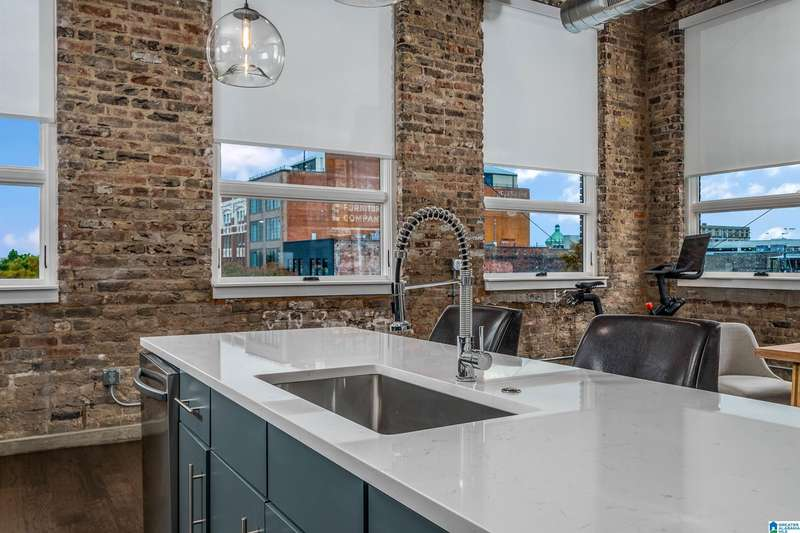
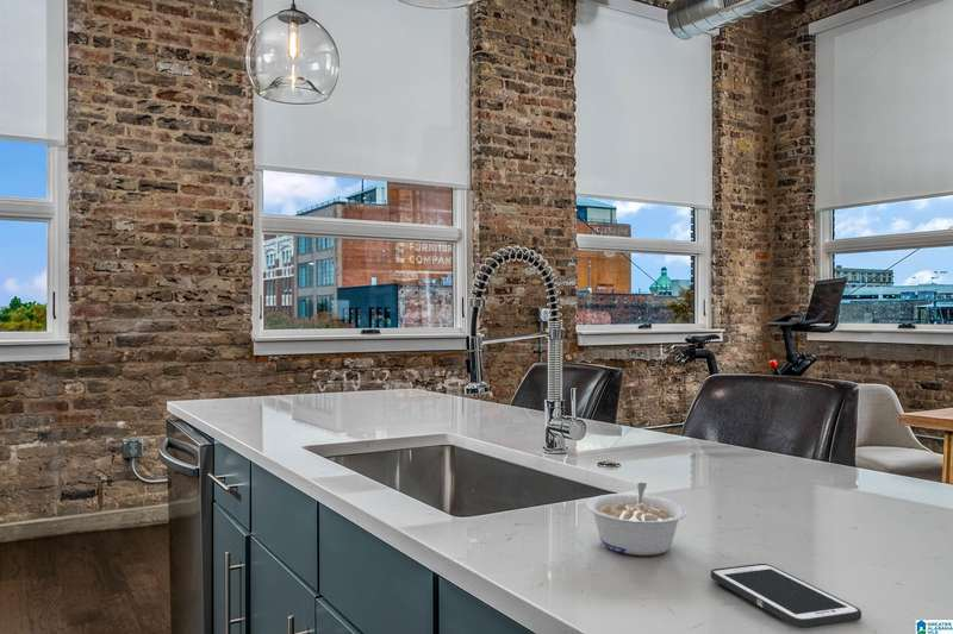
+ legume (633, 520)
+ cell phone (780, 592)
